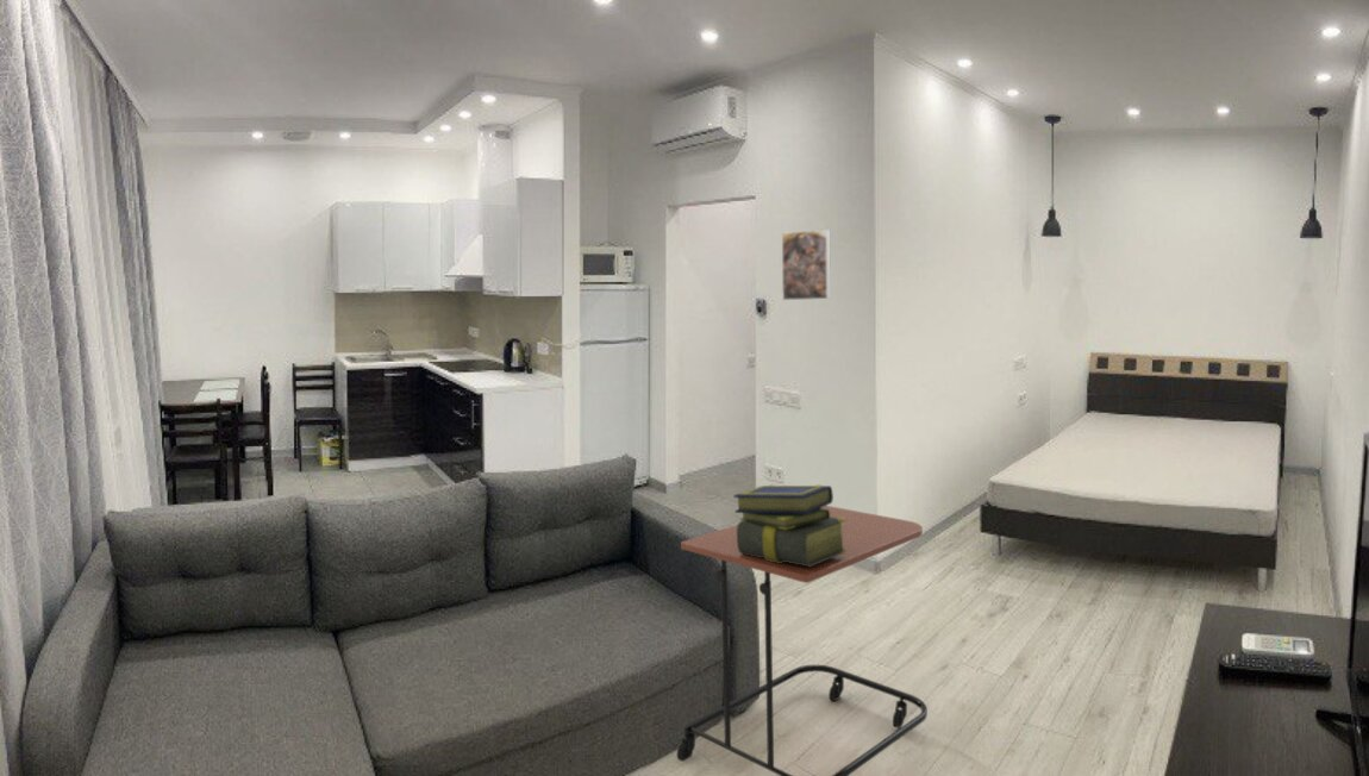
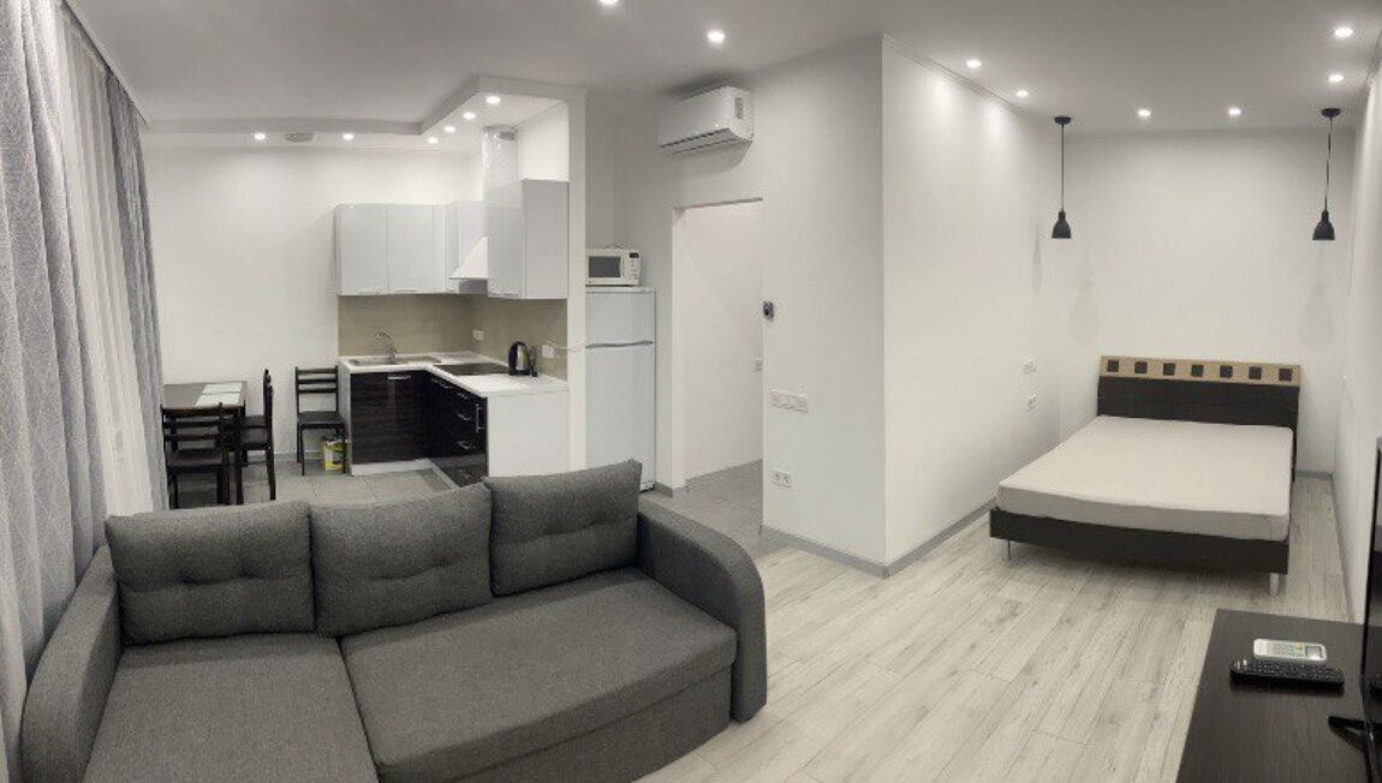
- stack of books (786, 520)
- side table (809, 665)
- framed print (805, 265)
